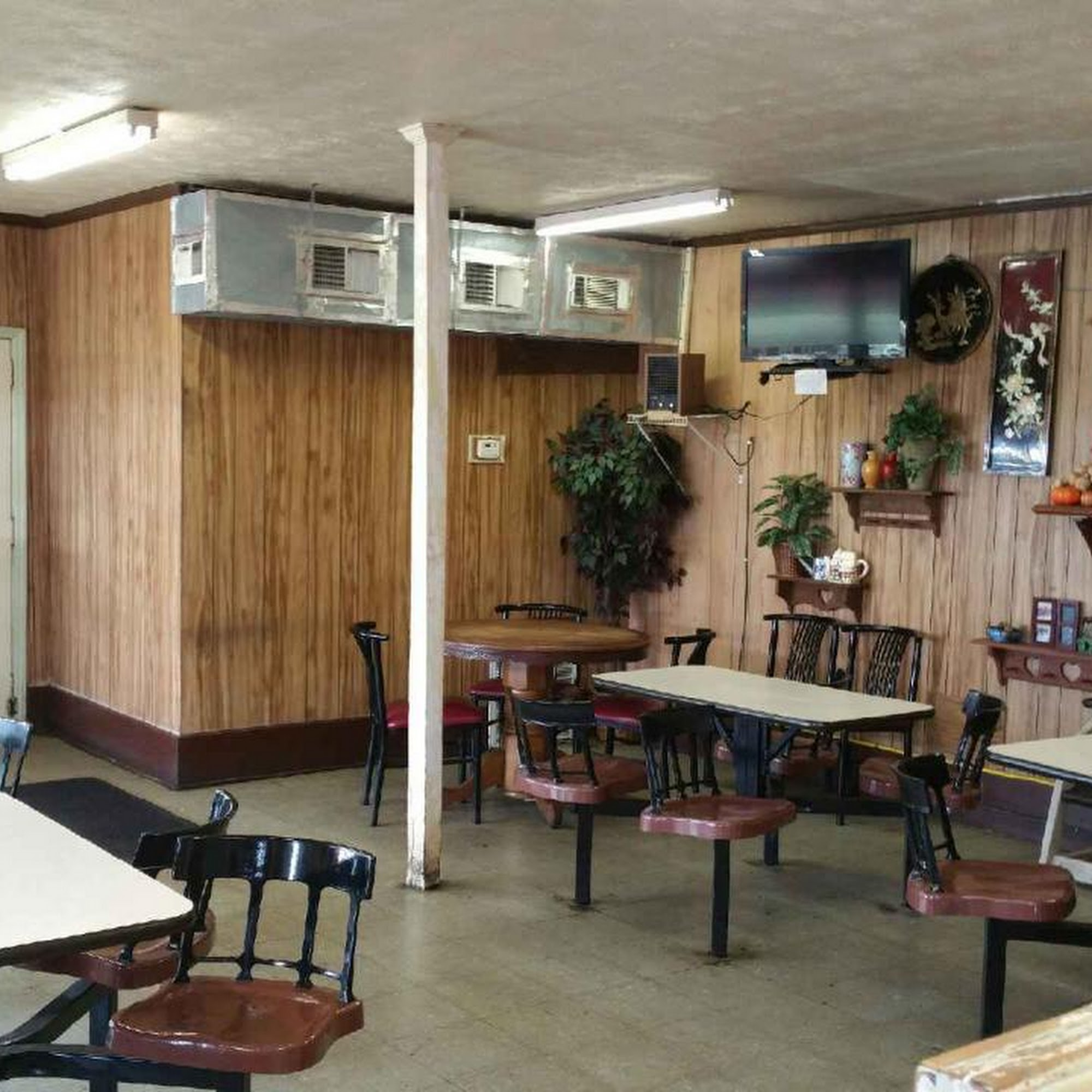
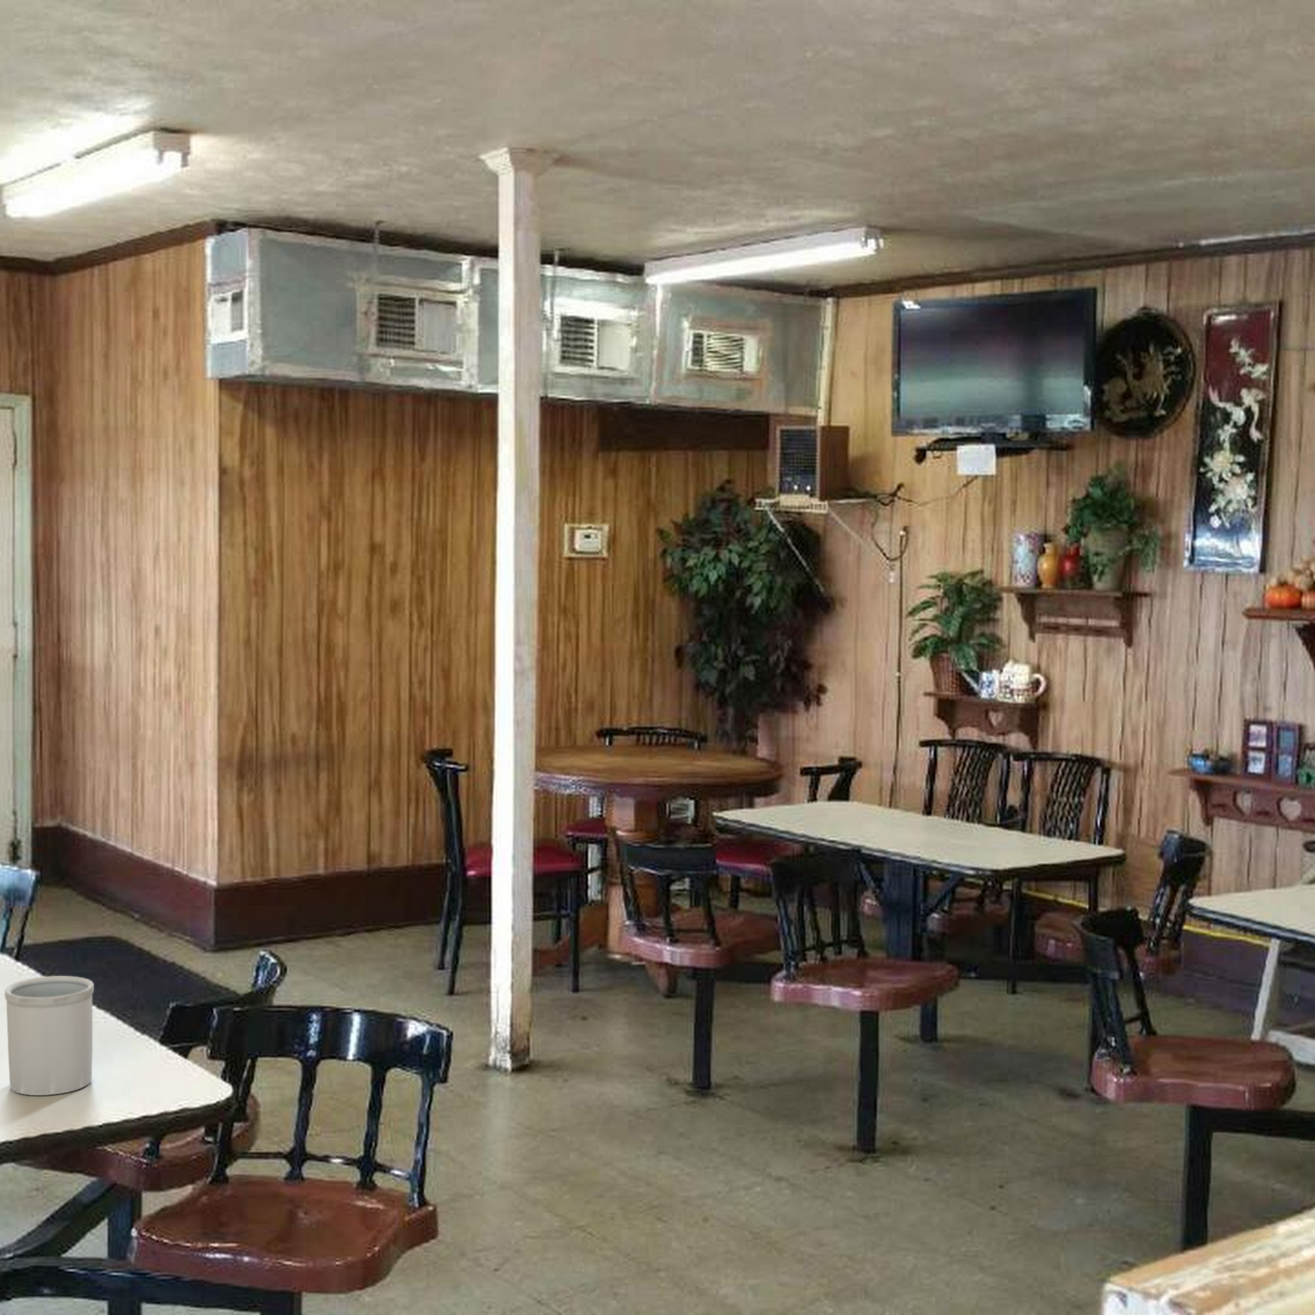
+ utensil holder (49, 1034)
